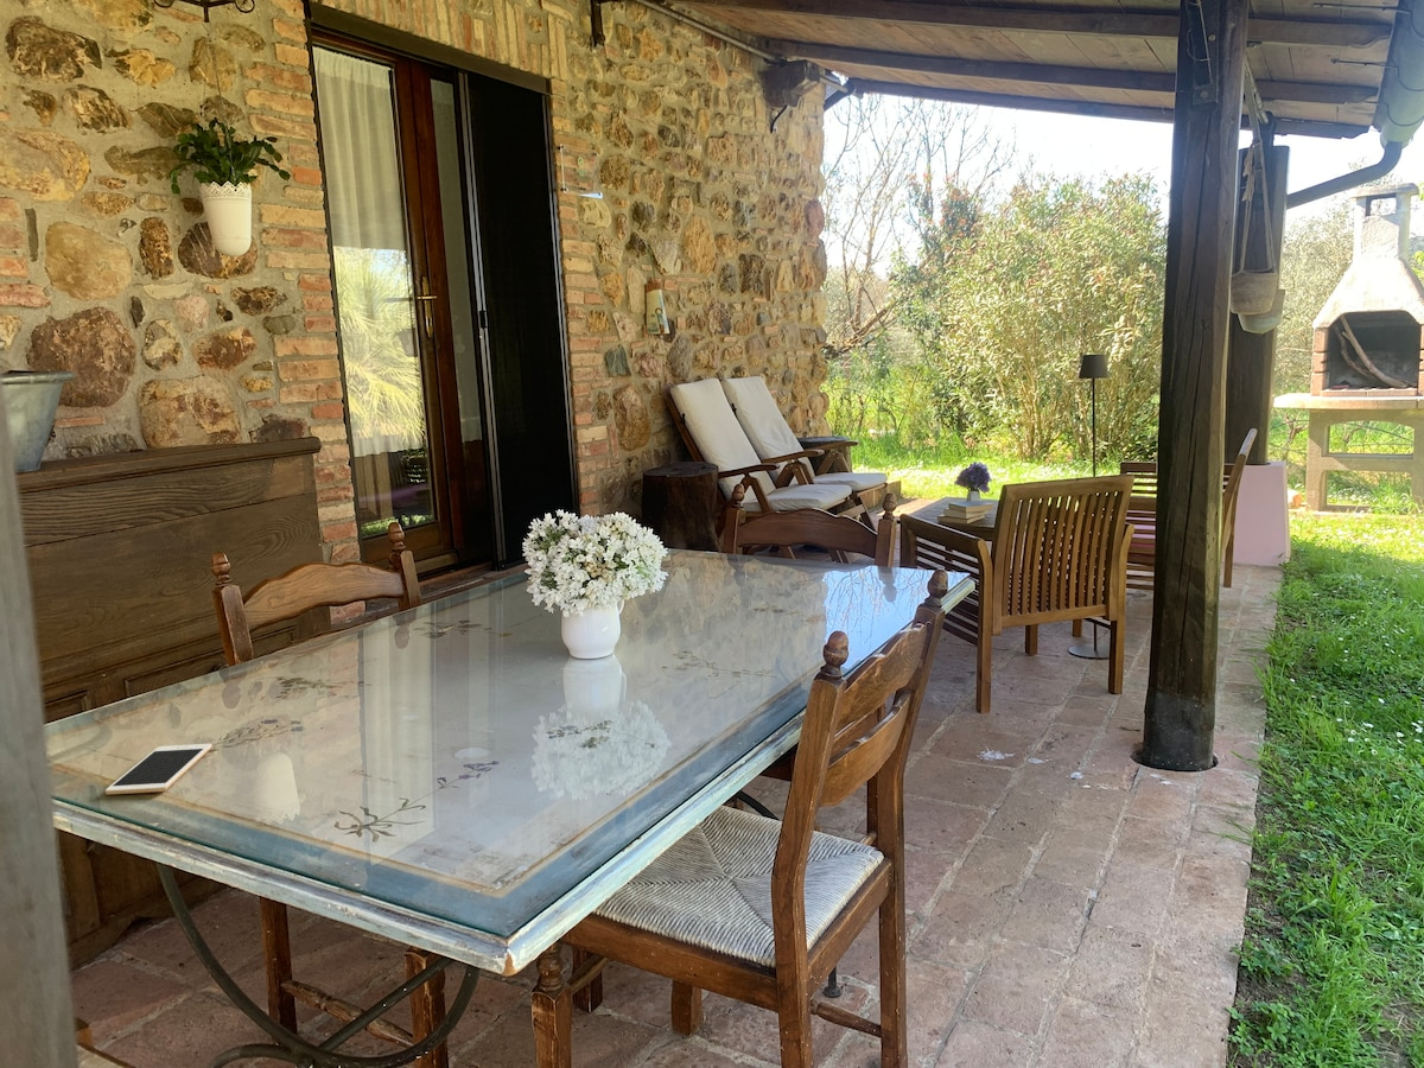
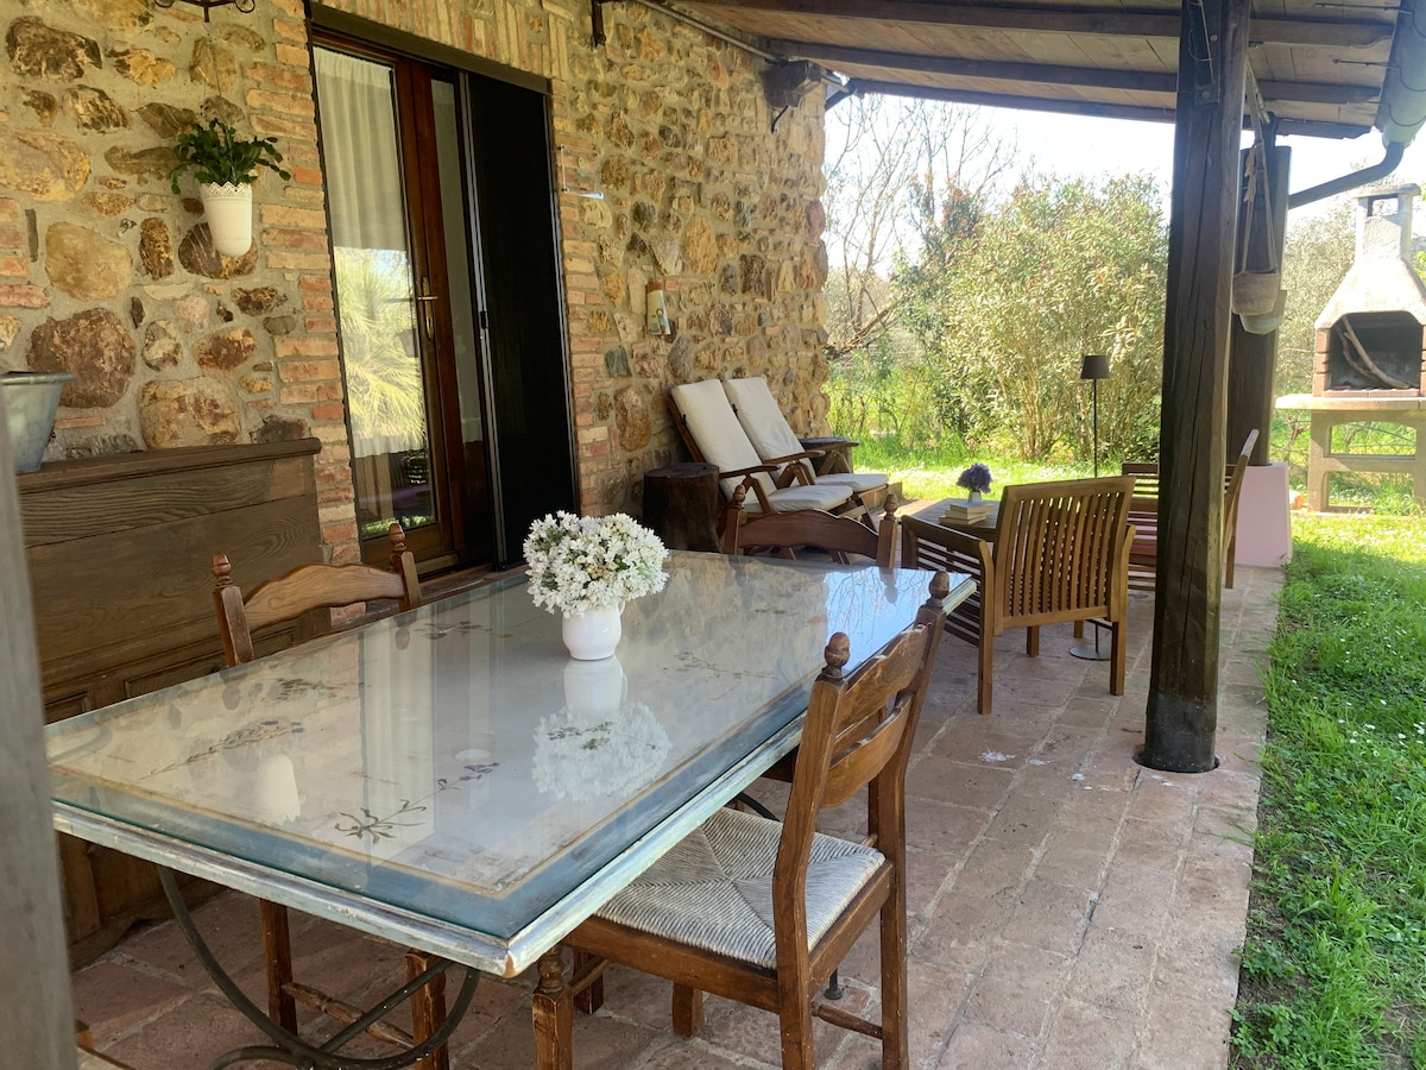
- cell phone (161, 768)
